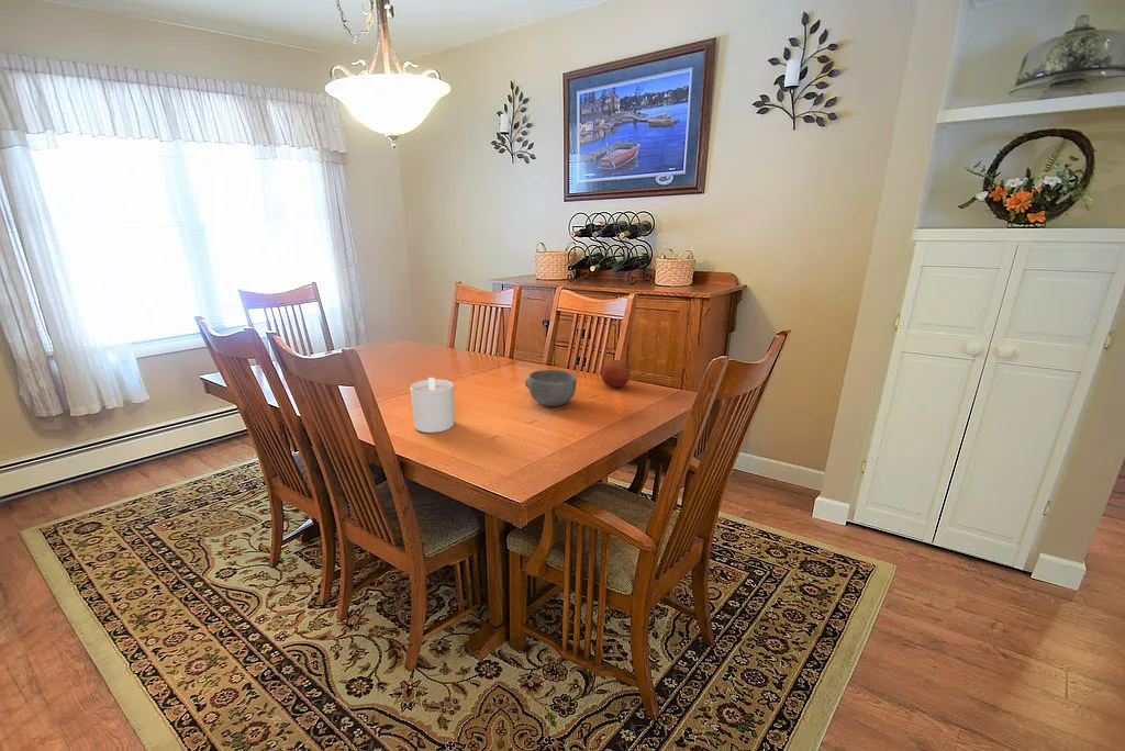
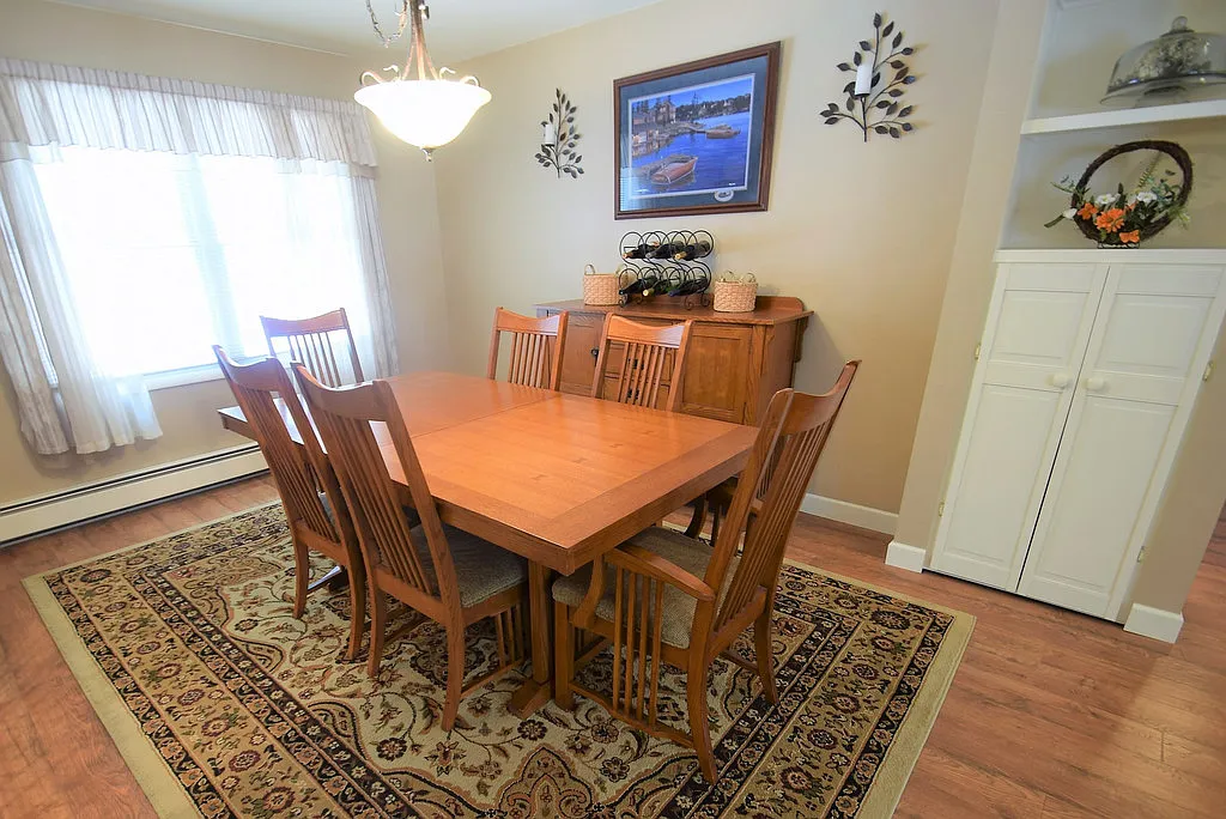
- bowl (550, 389)
- fruit (615, 373)
- candle (433, 401)
